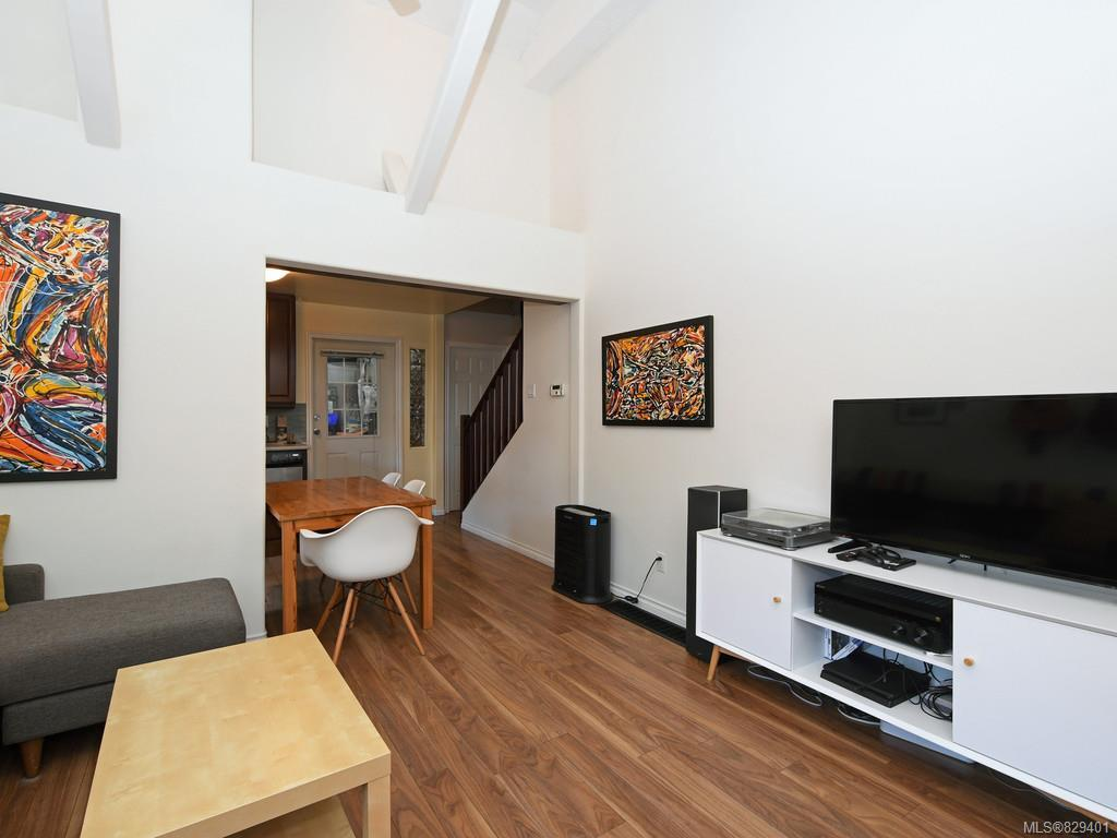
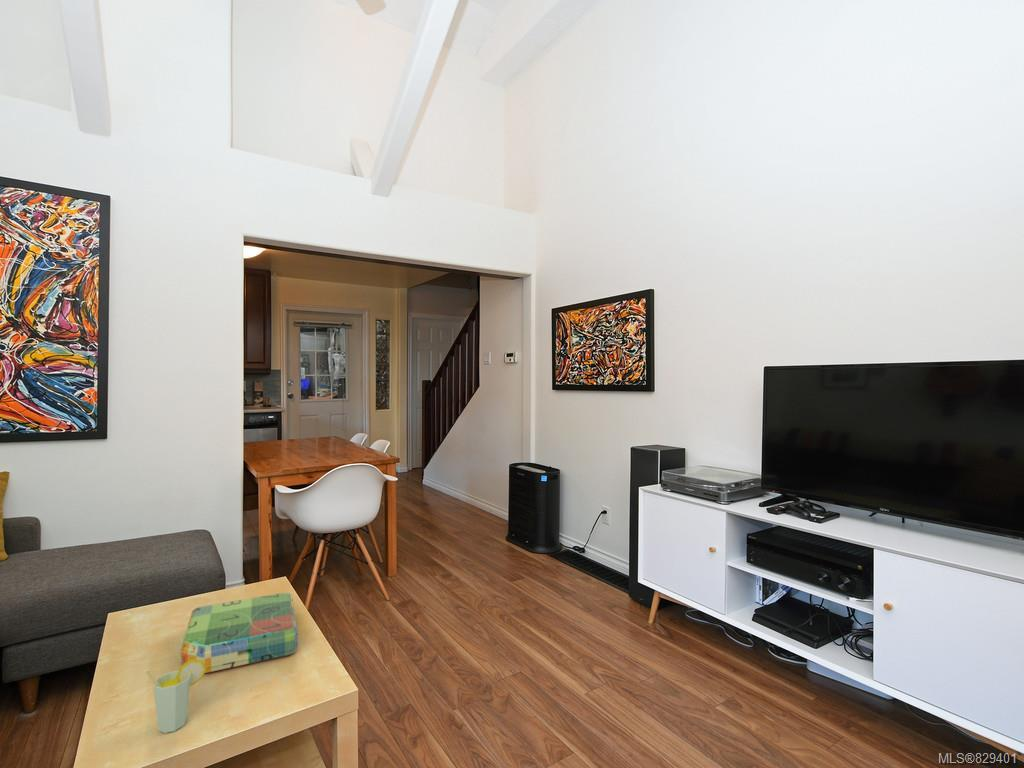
+ cup (177, 692)
+ board game (242, 629)
